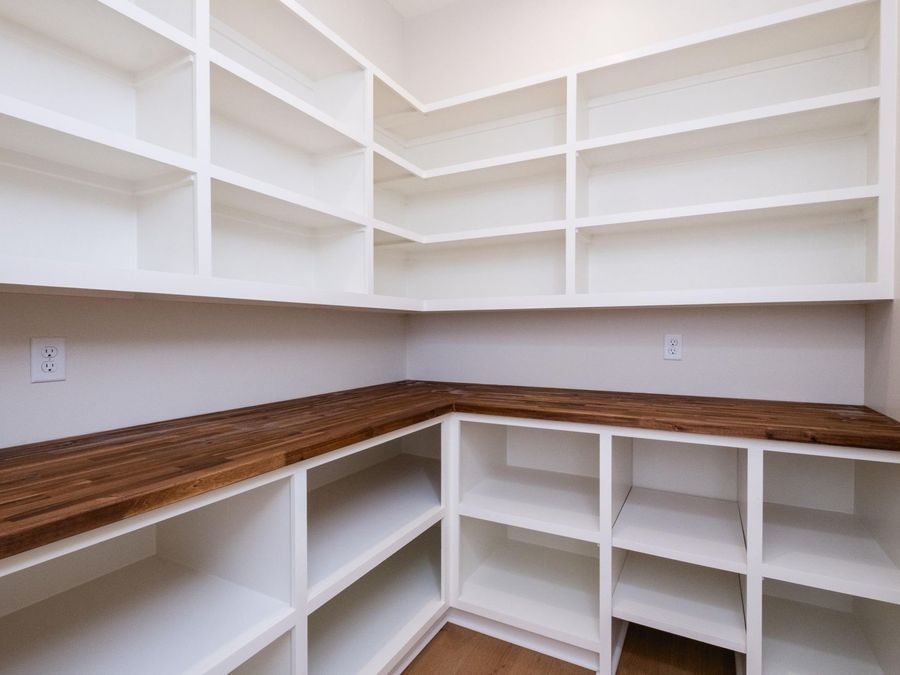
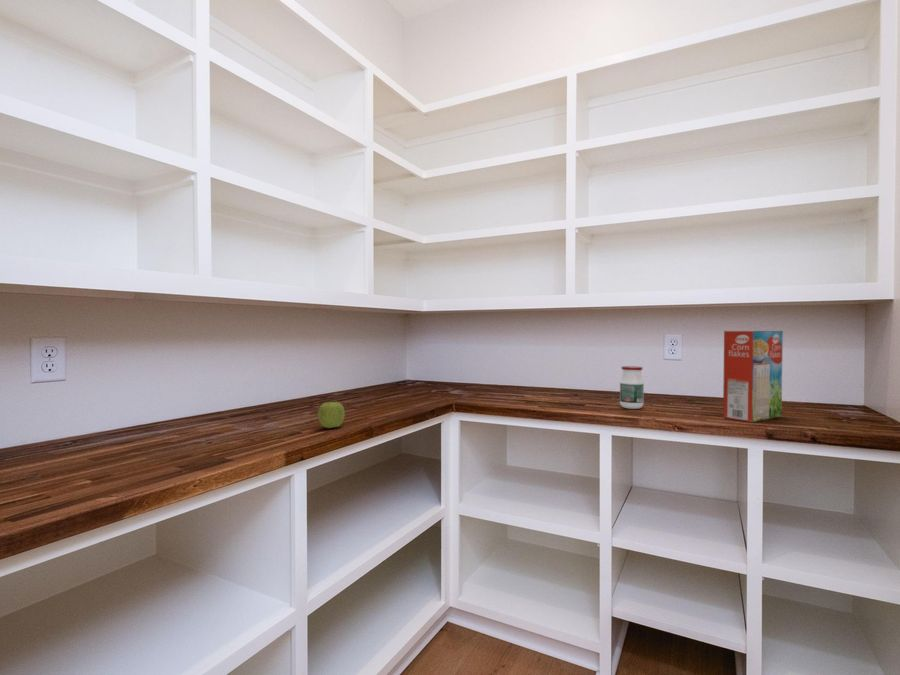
+ fruit (331, 413)
+ cereal box (753, 374)
+ jar (631, 387)
